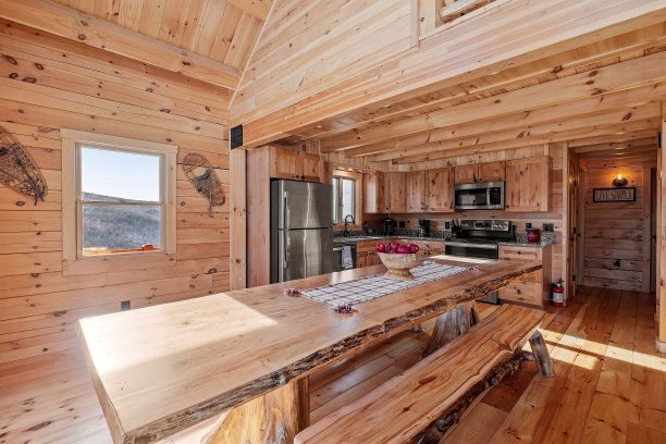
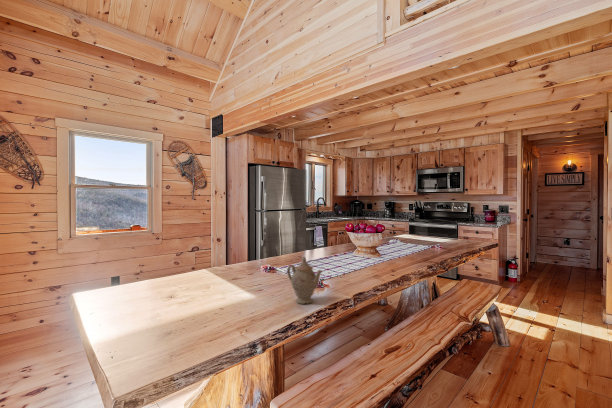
+ chinaware (304, 278)
